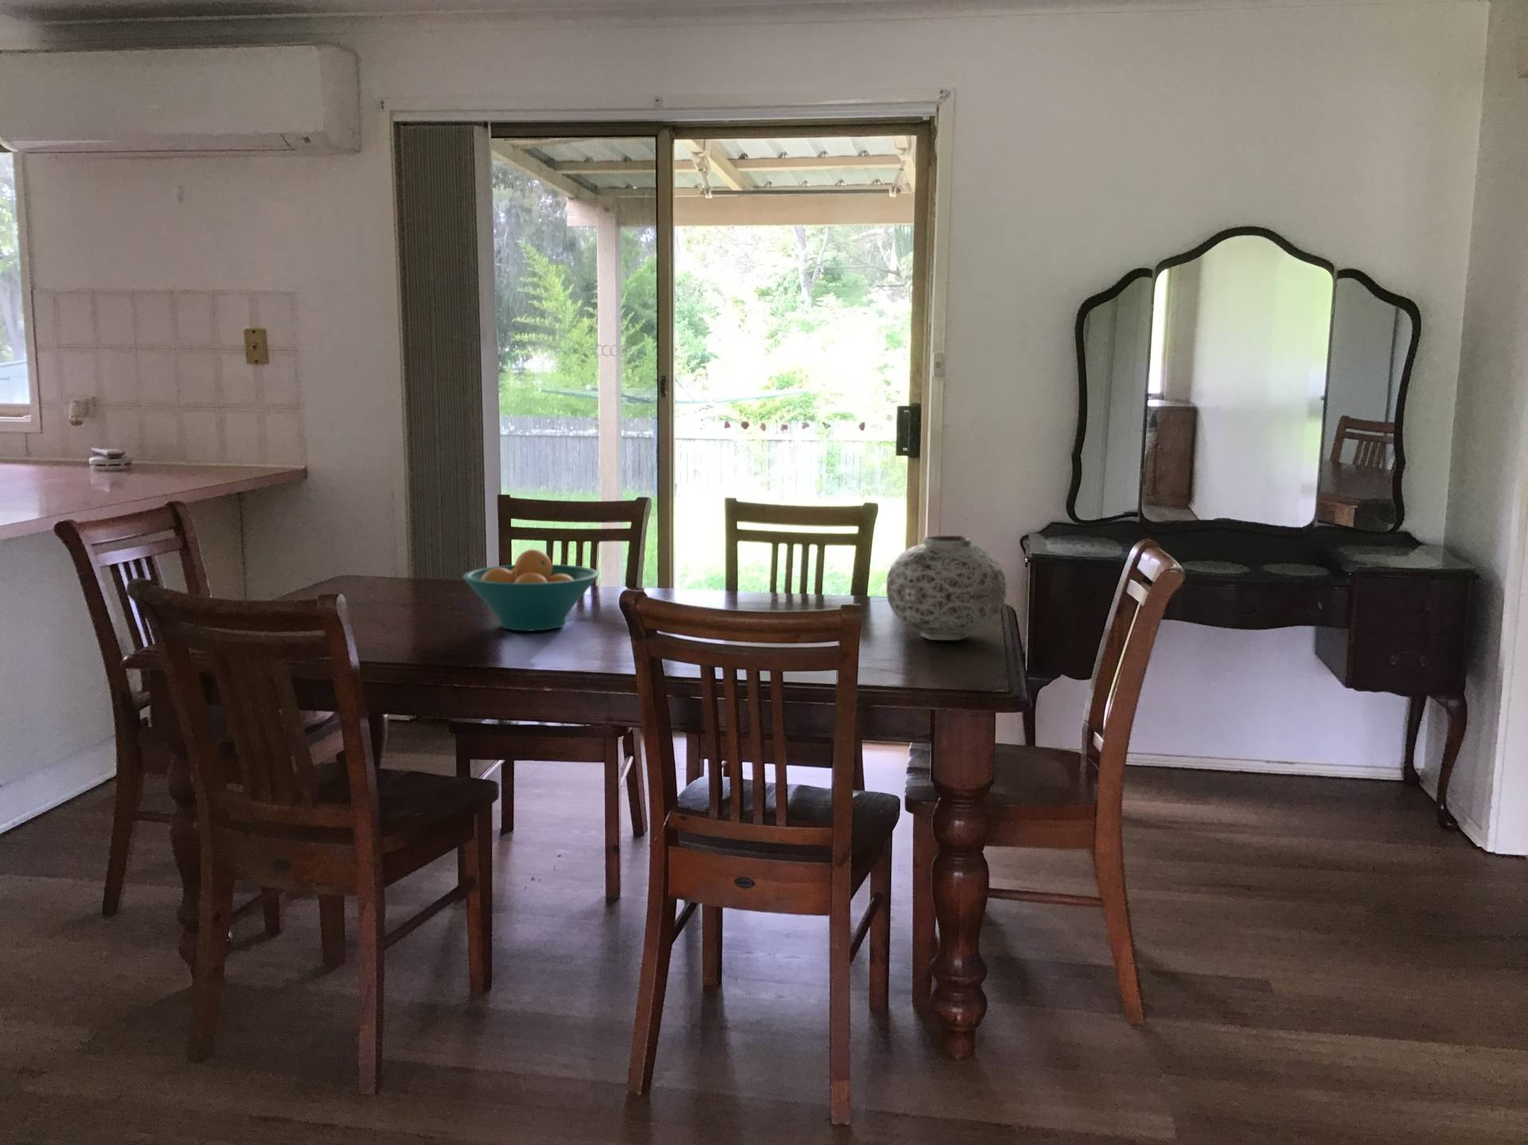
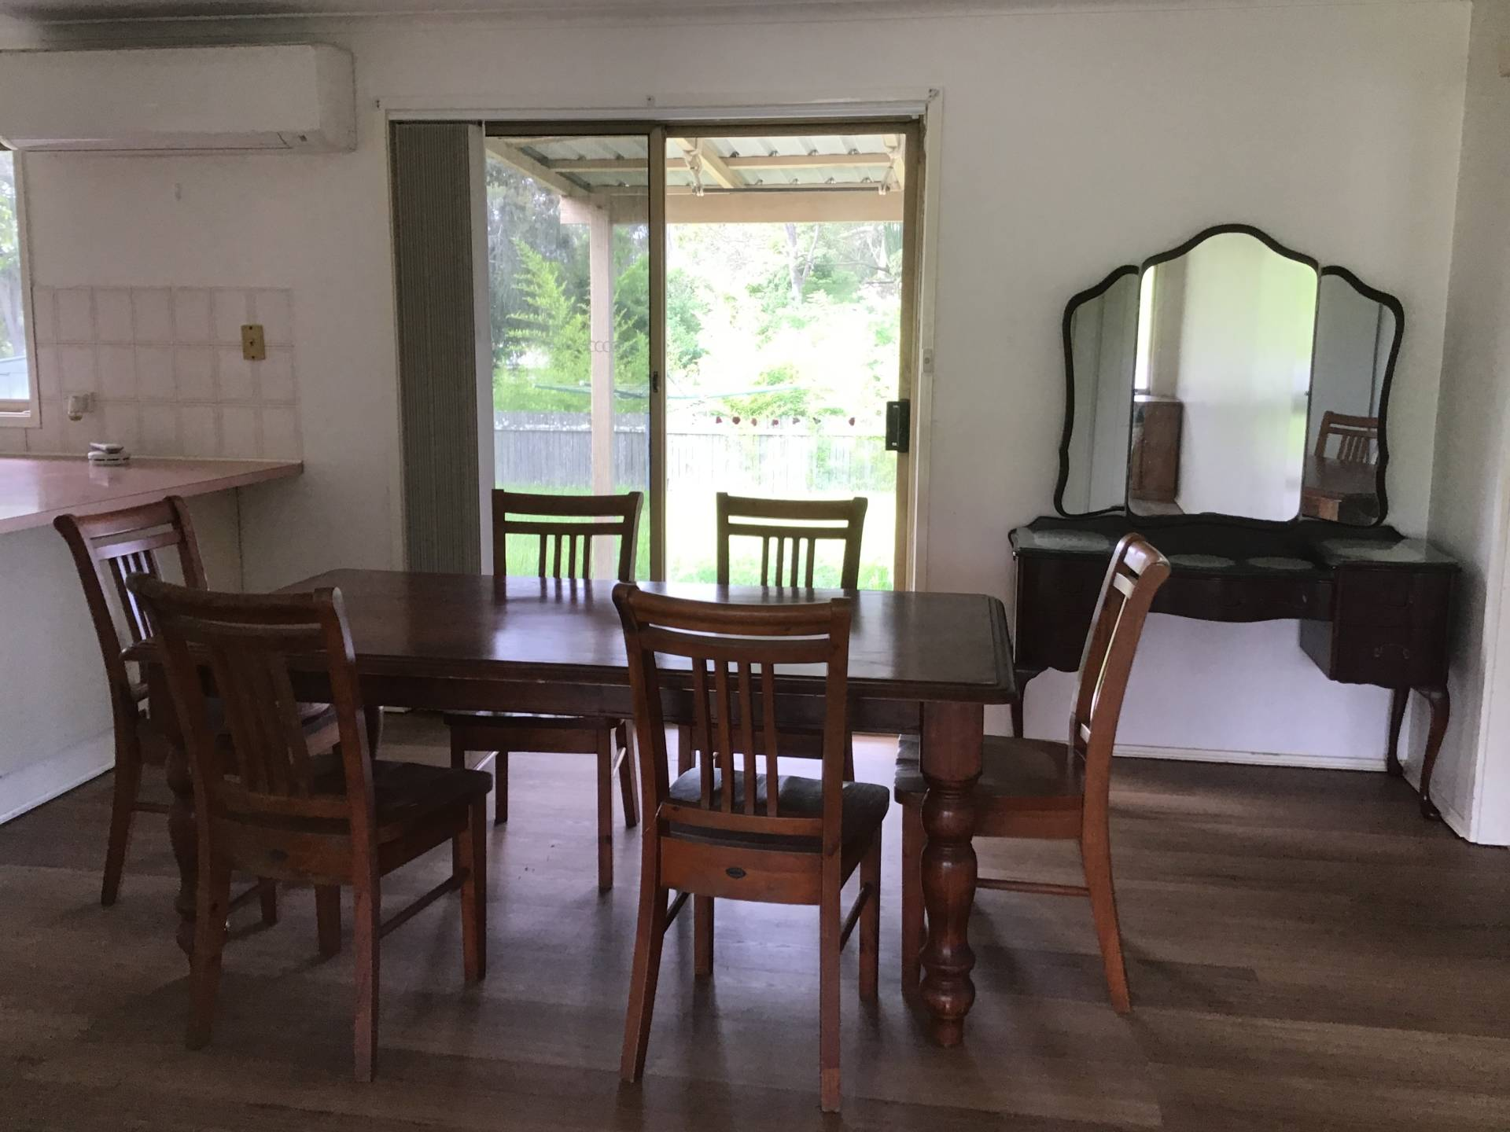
- fruit bowl (532, 588)
- vase (946, 587)
